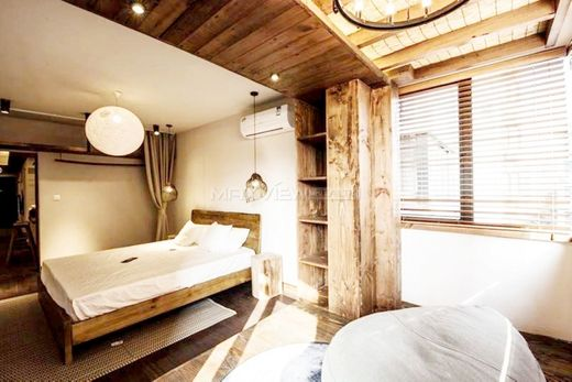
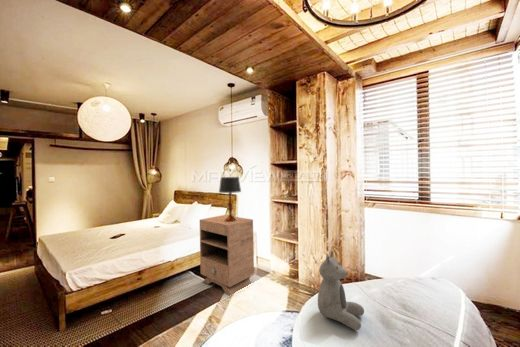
+ table lamp (230, 198)
+ nightstand (225, 251)
+ teddy bear (339, 285)
